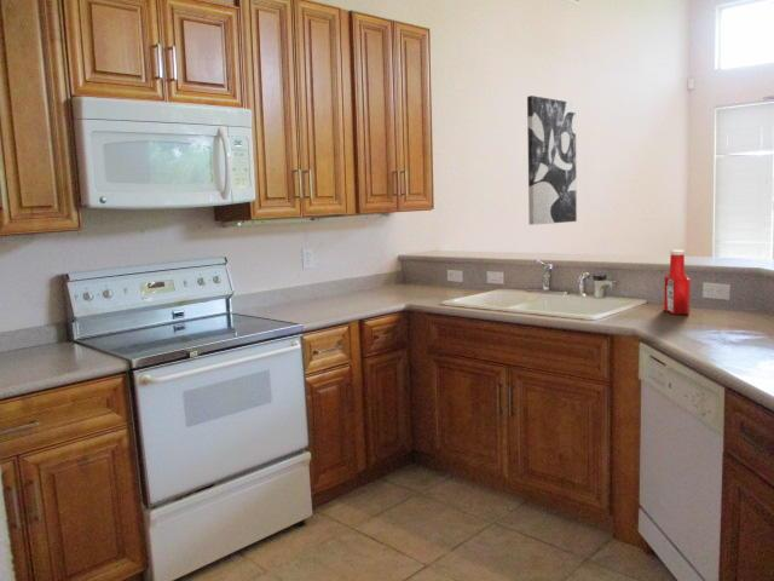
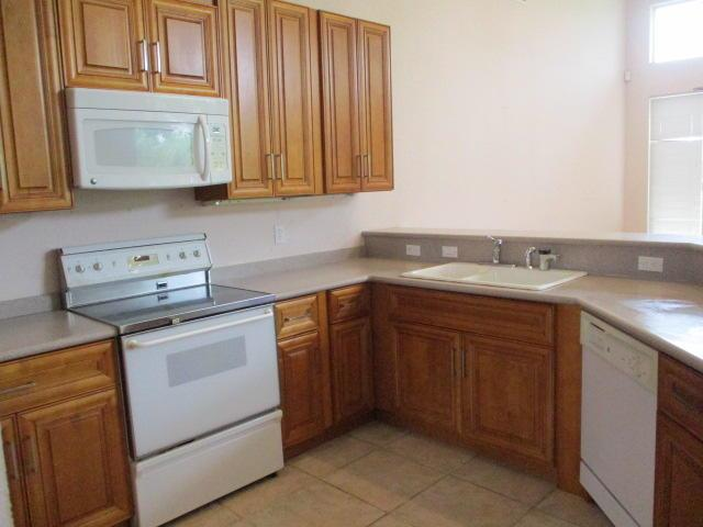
- soap bottle (676, 281)
- wall art (553, 161)
